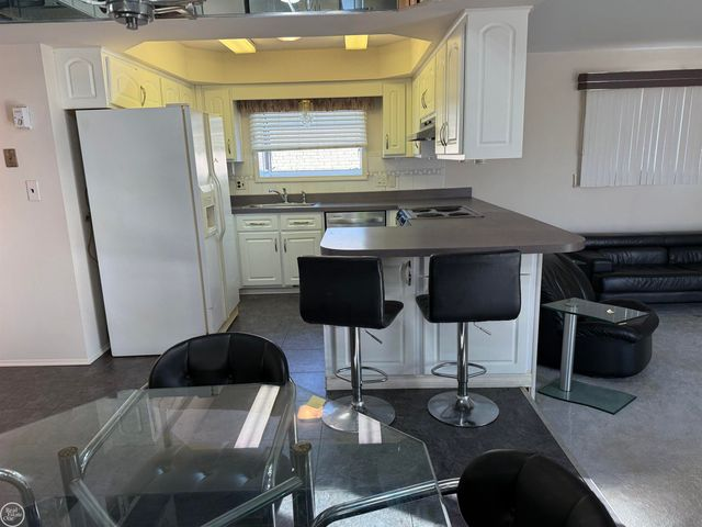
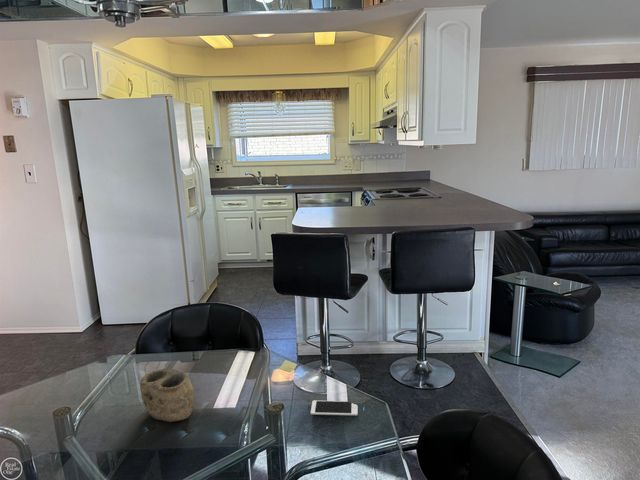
+ bowl (167, 395)
+ cell phone (334, 407)
